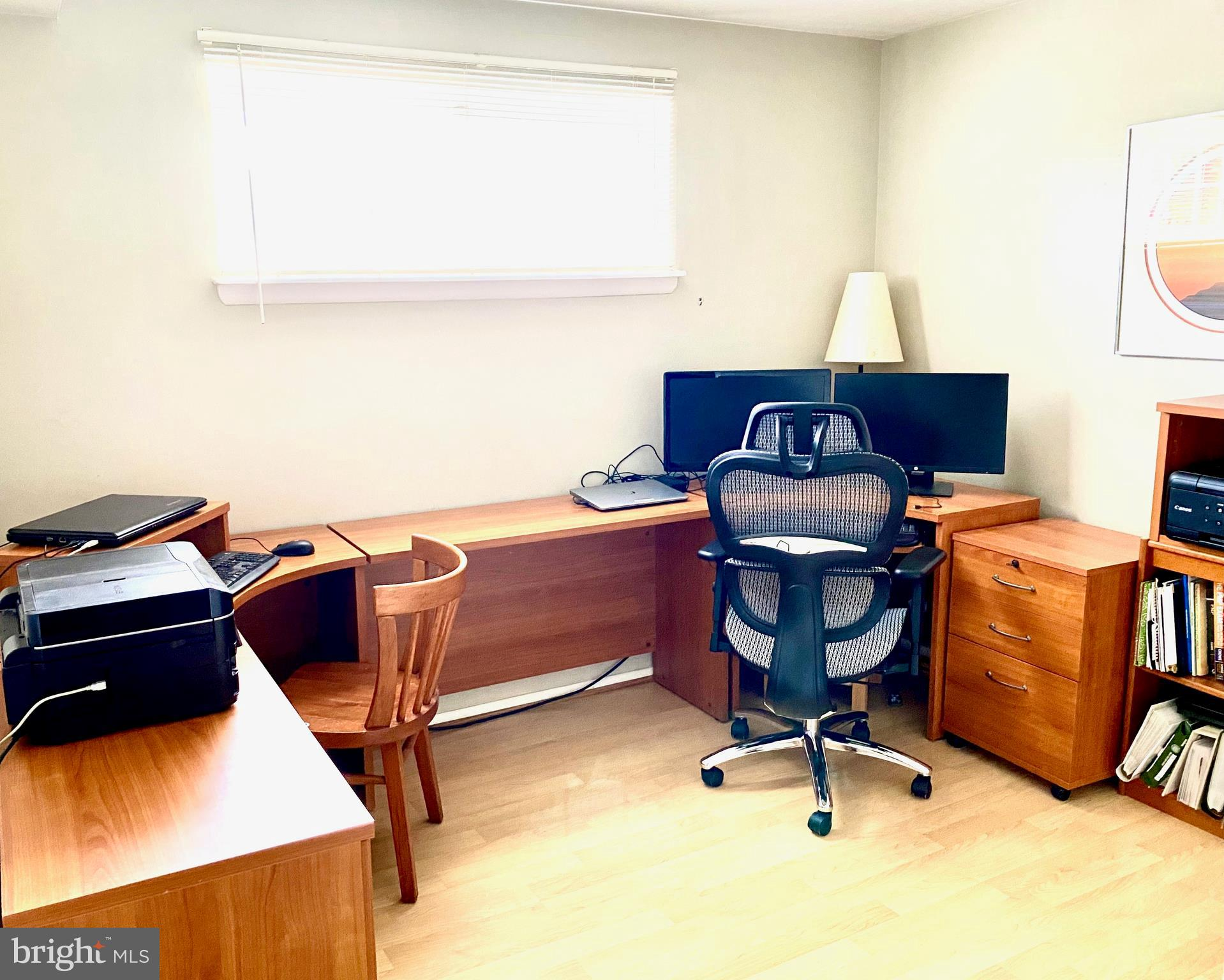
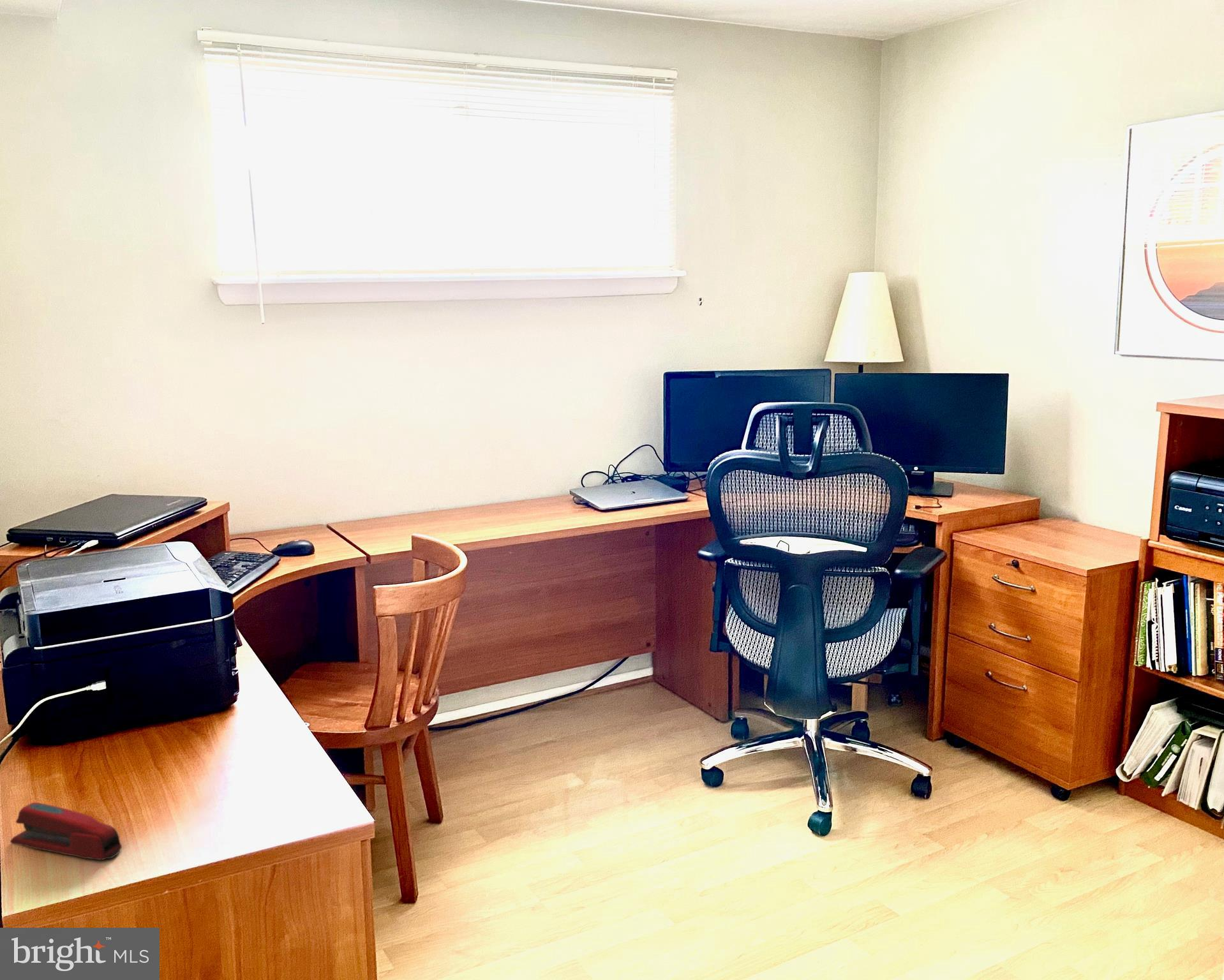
+ stapler (65, 828)
